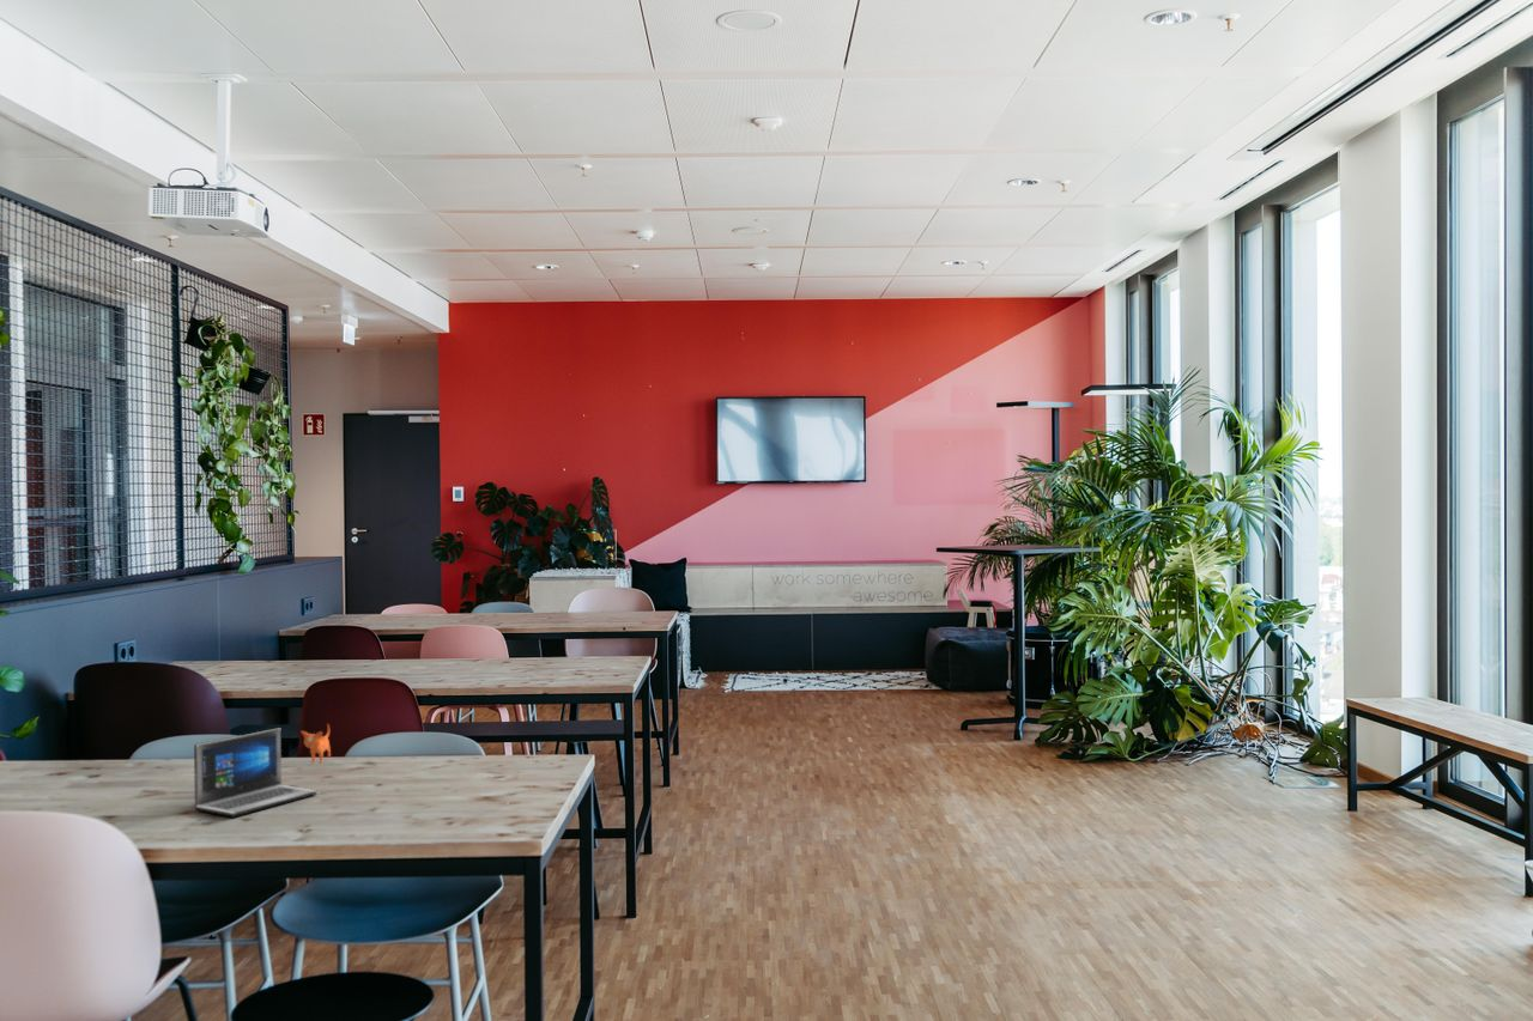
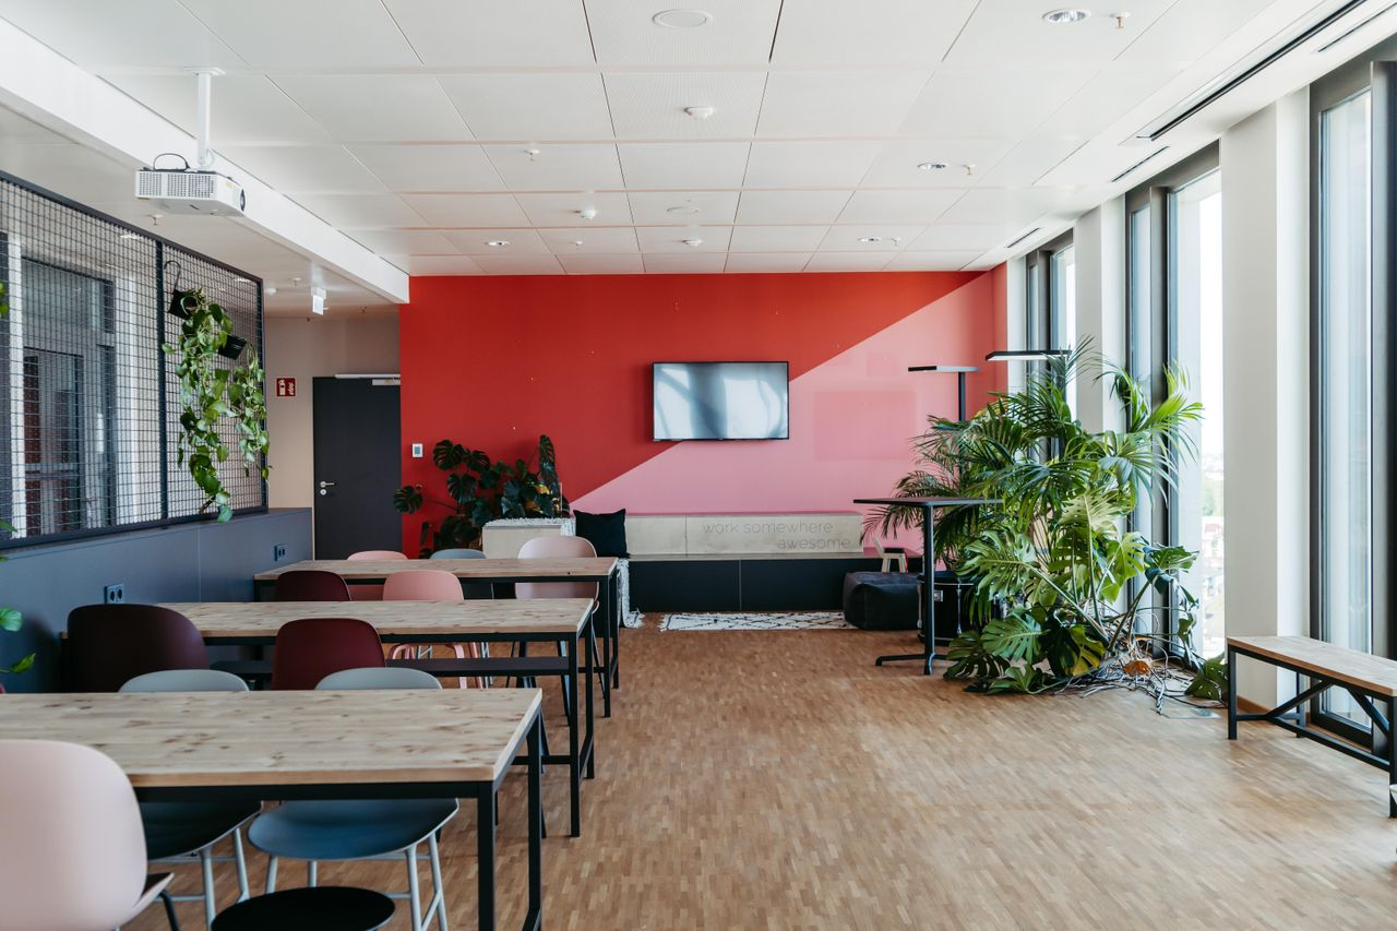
- laptop (266, 762)
